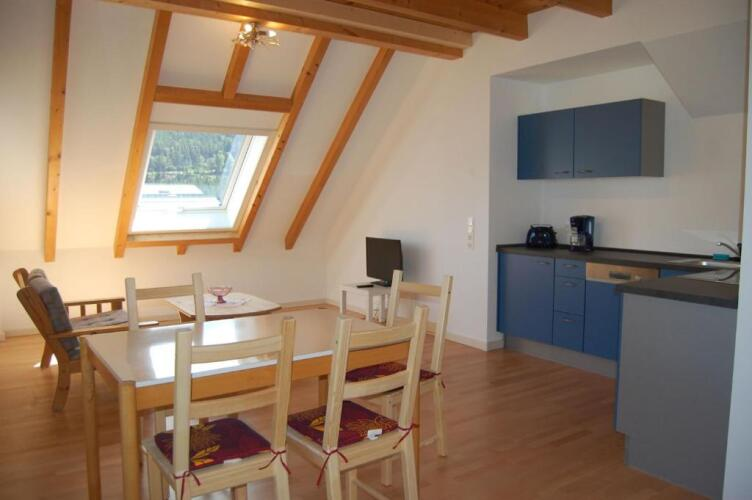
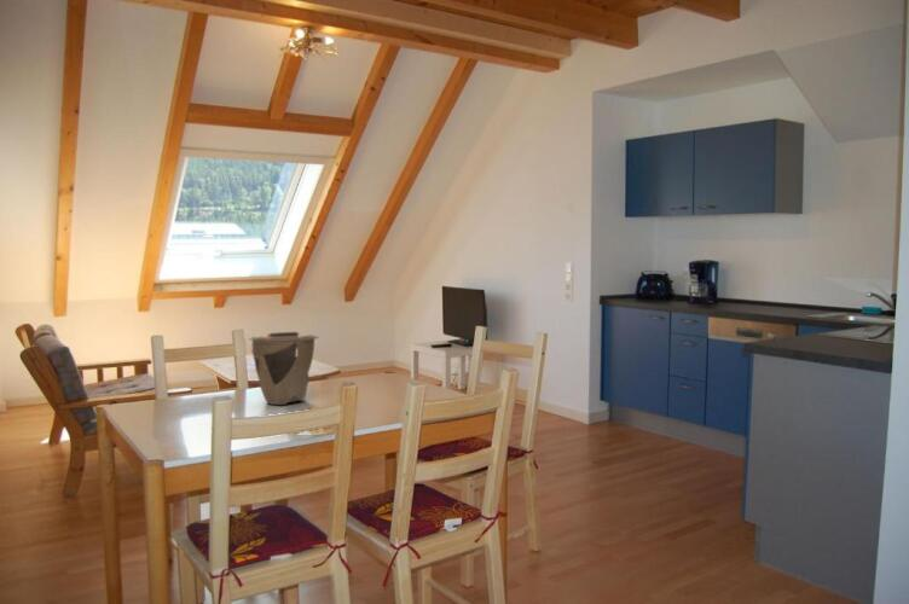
+ decorative bowl (282, 367)
